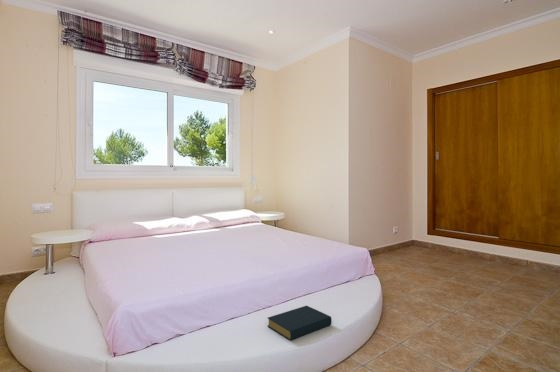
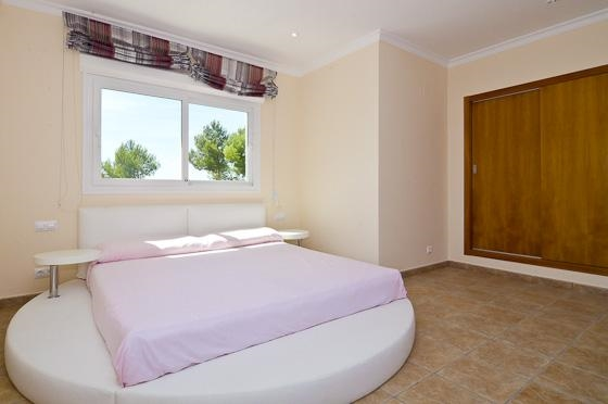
- hardback book (299, 321)
